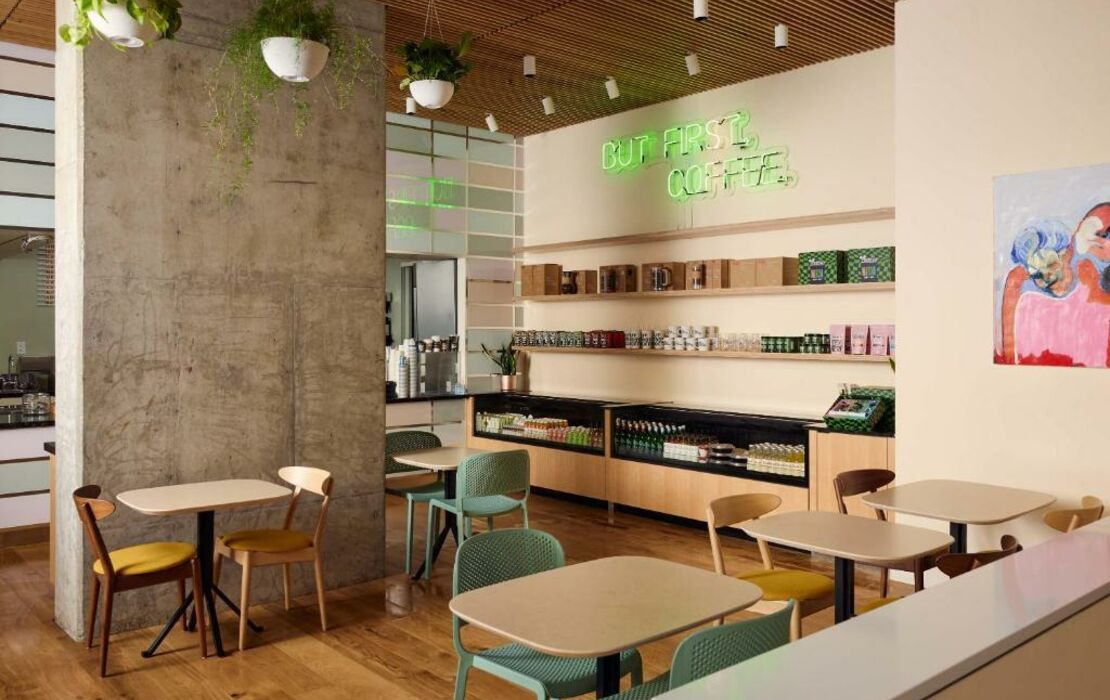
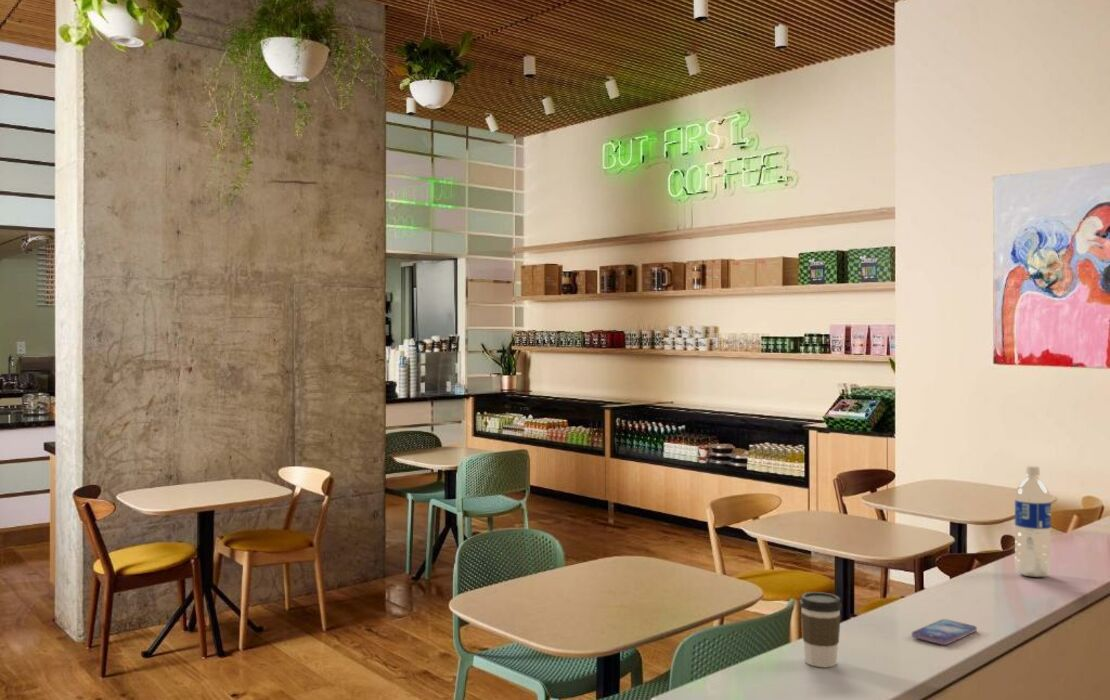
+ coffee cup (820, 629)
+ smartphone (944, 631)
+ water bottle (1032, 520)
